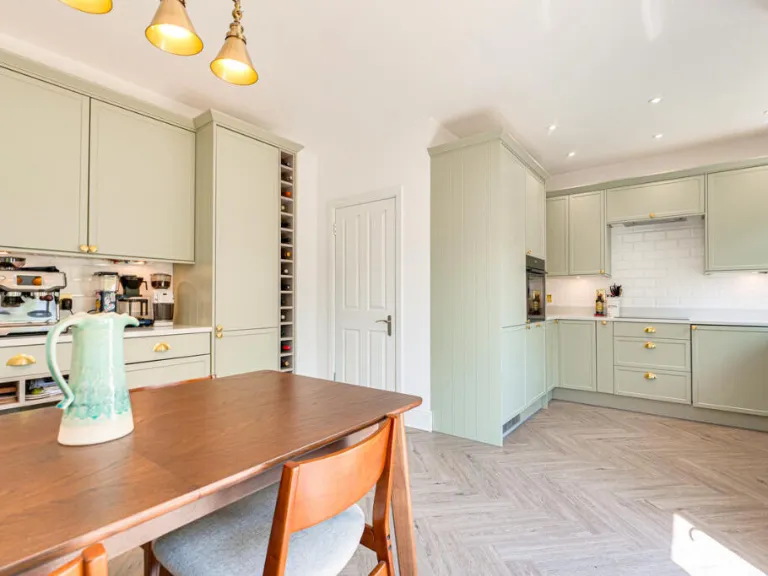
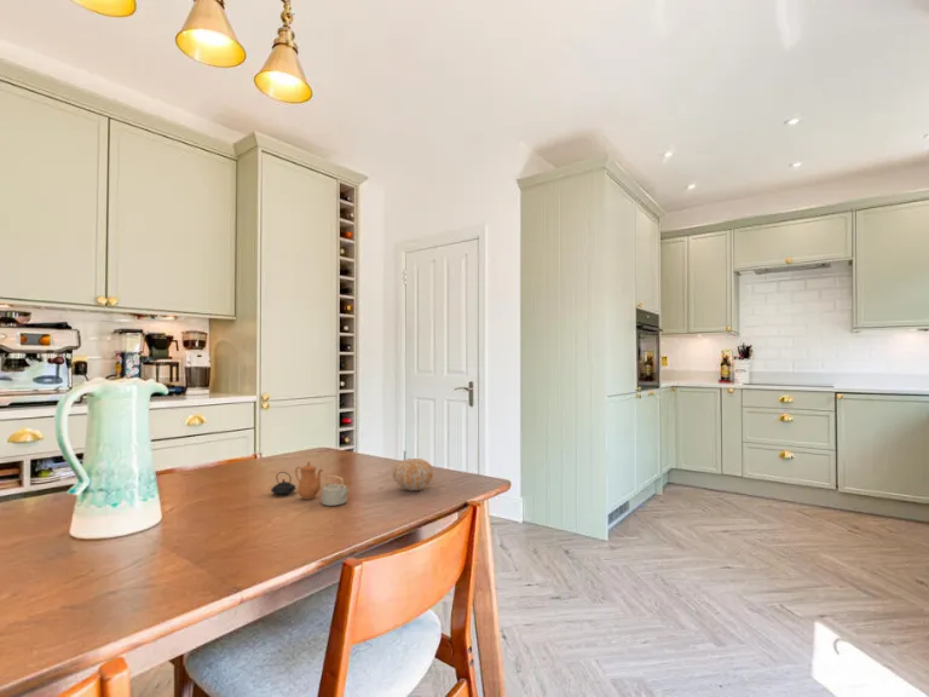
+ teapot (310, 479)
+ fruit (412, 474)
